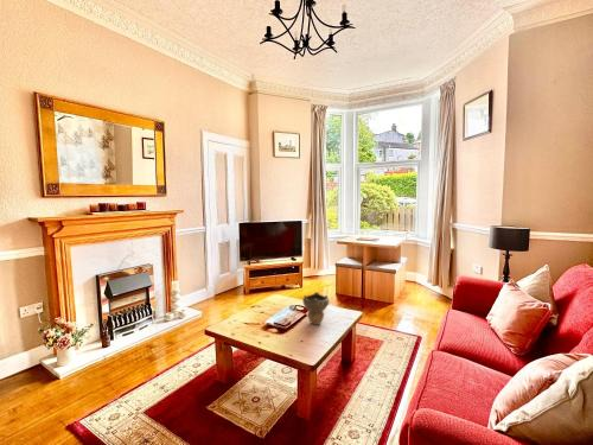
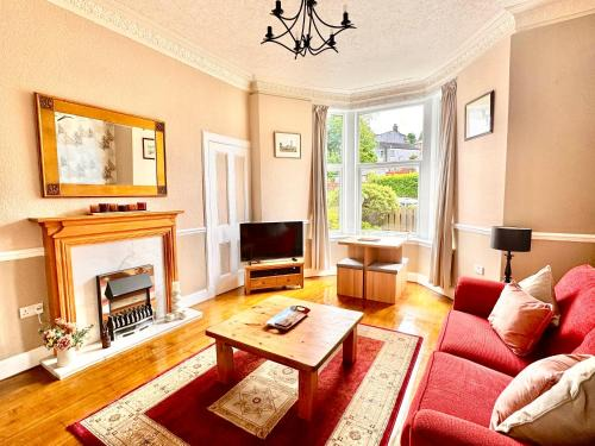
- decorative bowl (315, 309)
